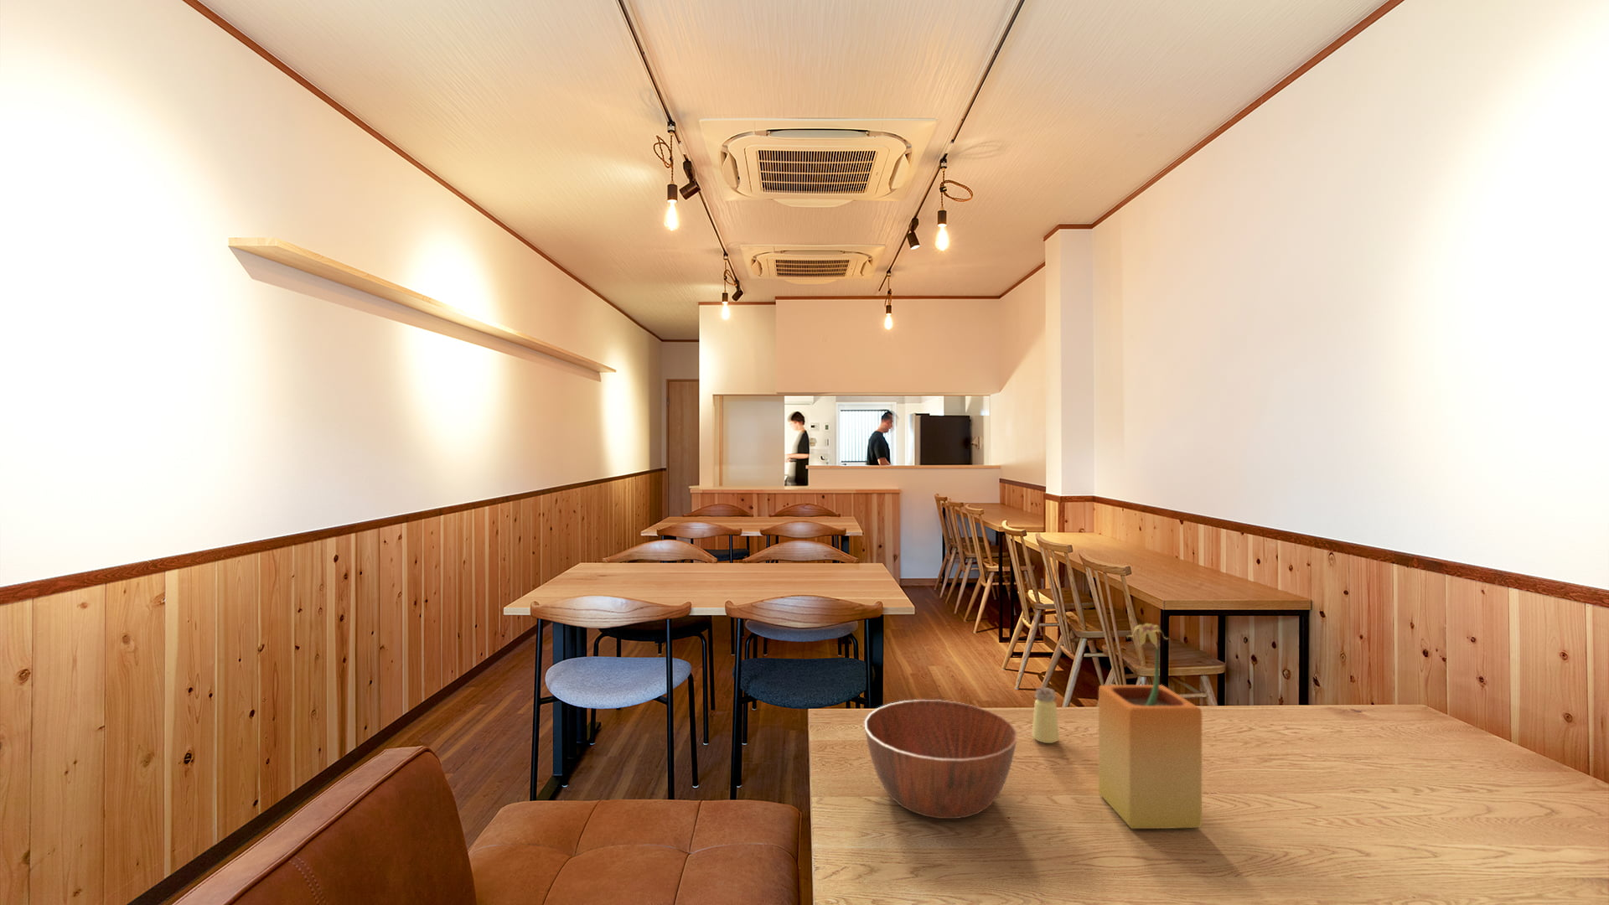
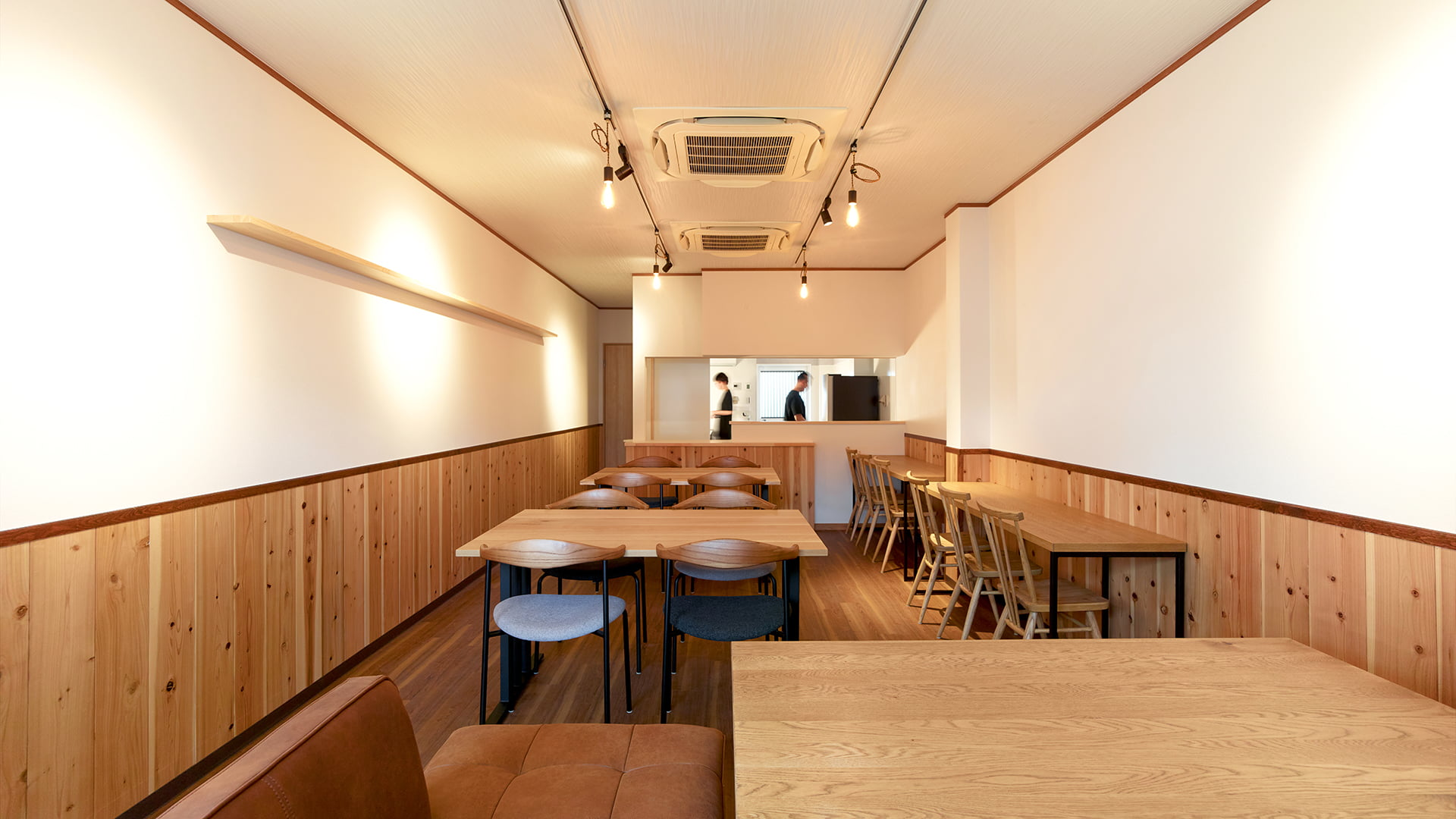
- bowl (938, 761)
- potted plant (1147, 716)
- saltshaker (1045, 714)
